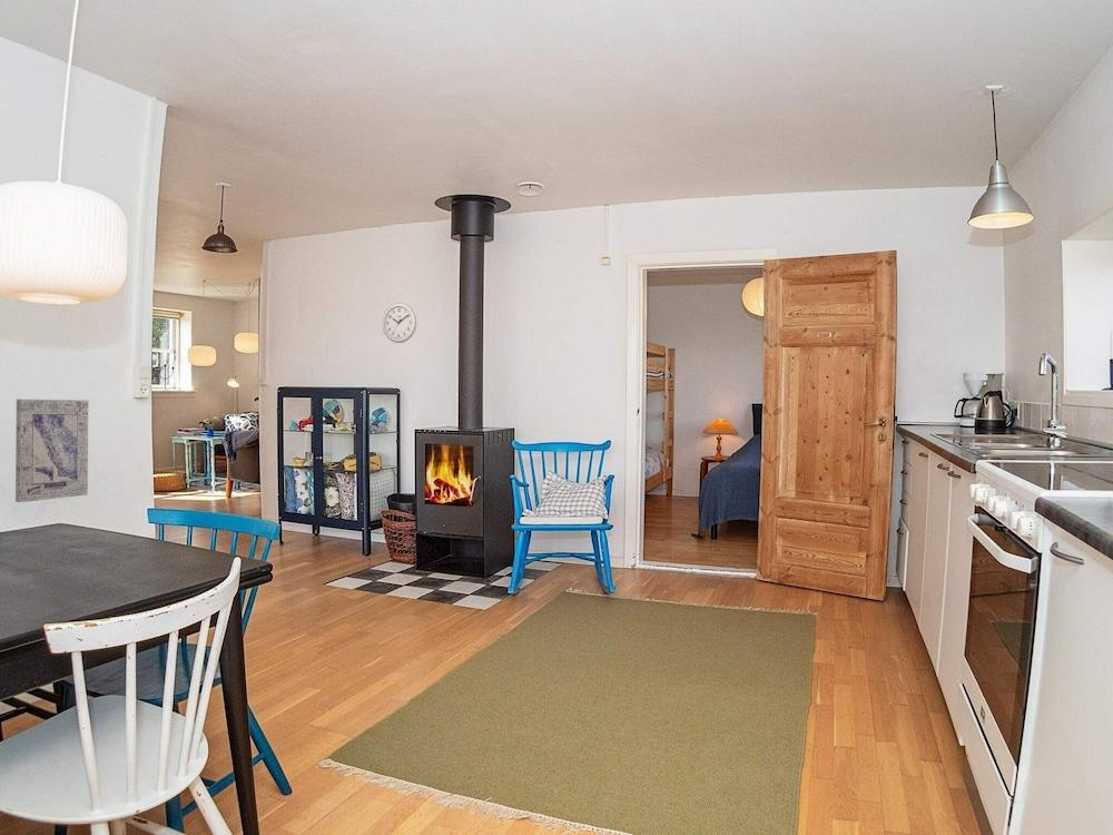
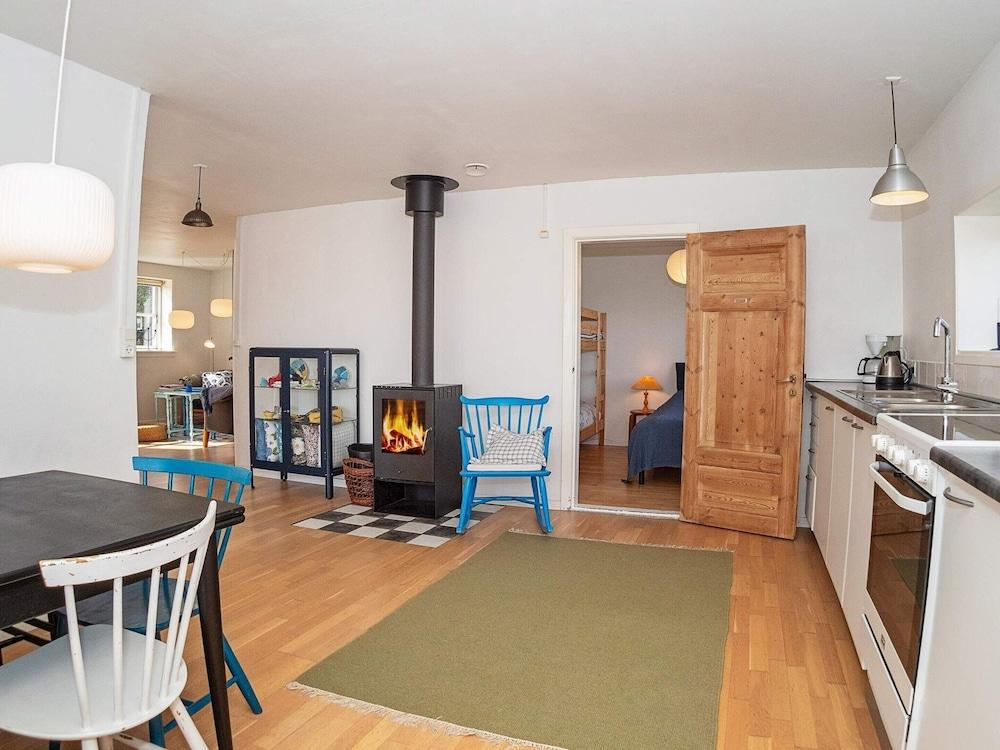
- wall art (53, 449)
- wall clock (398, 323)
